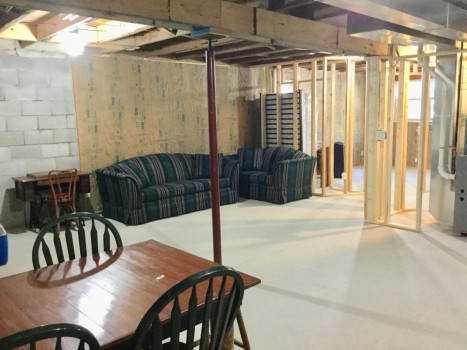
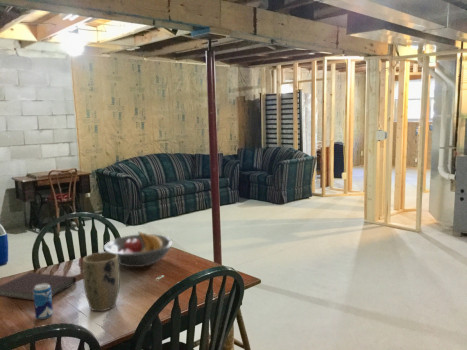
+ fruit bowl (138, 250)
+ plant pot (101, 281)
+ notebook (35, 285)
+ beverage can (43, 300)
